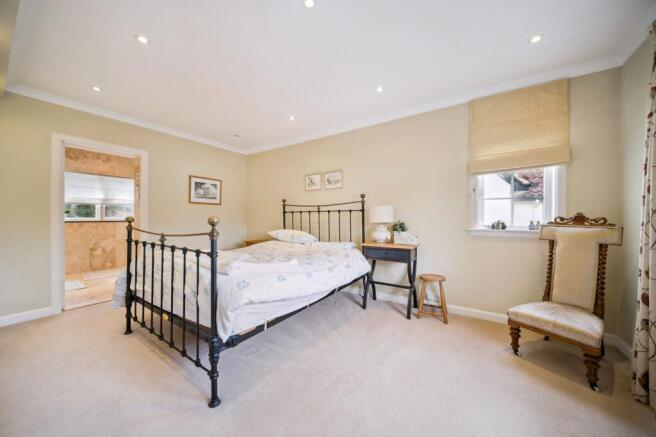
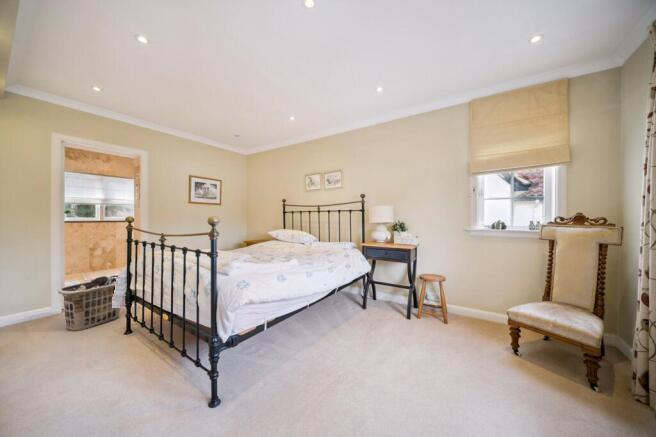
+ clothes hamper (94, 299)
